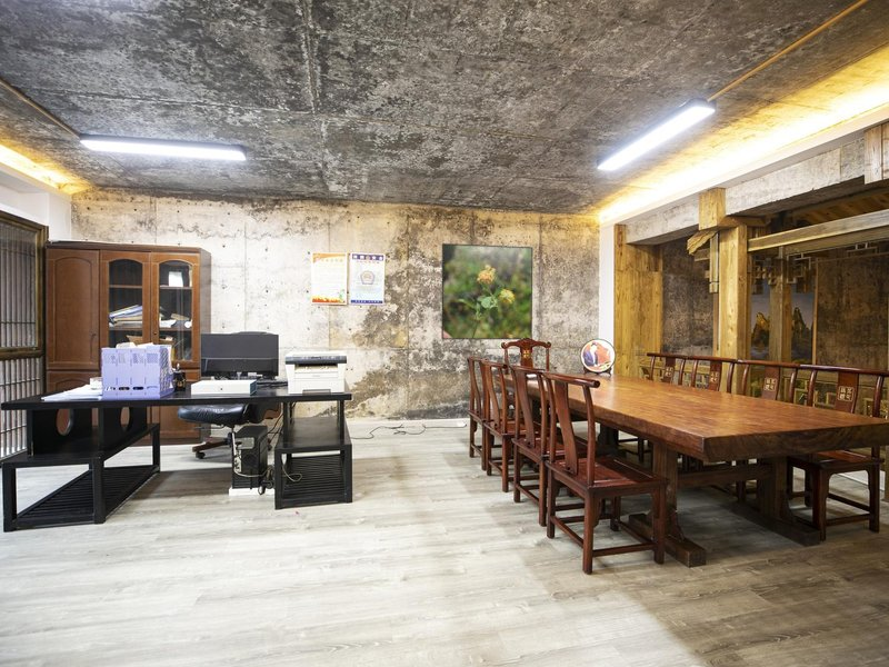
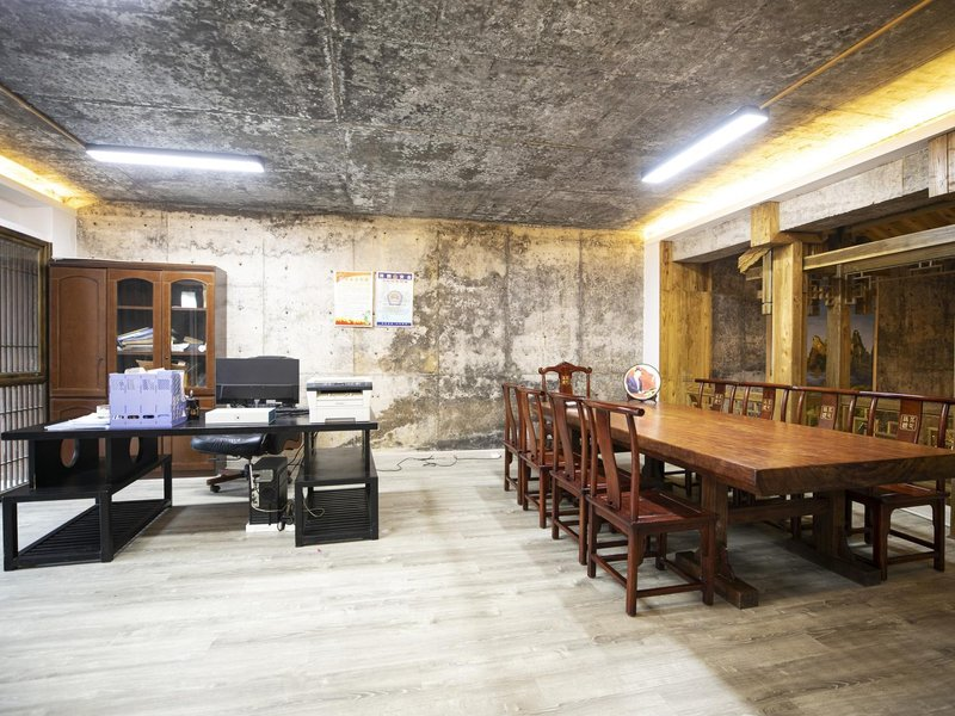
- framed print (488, 292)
